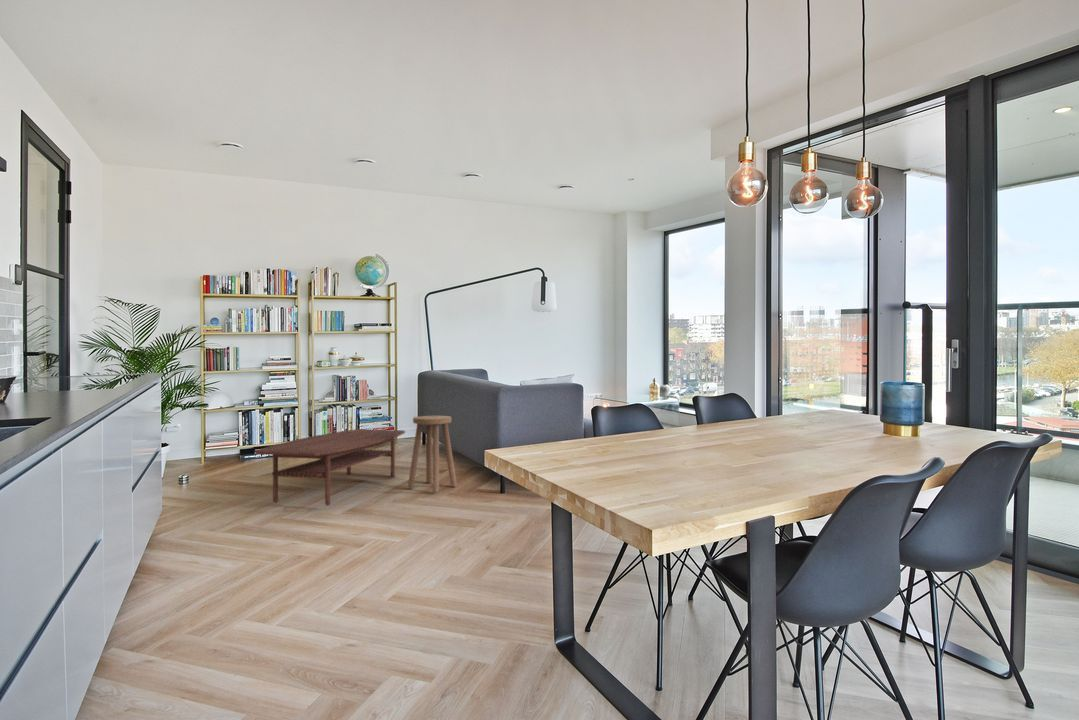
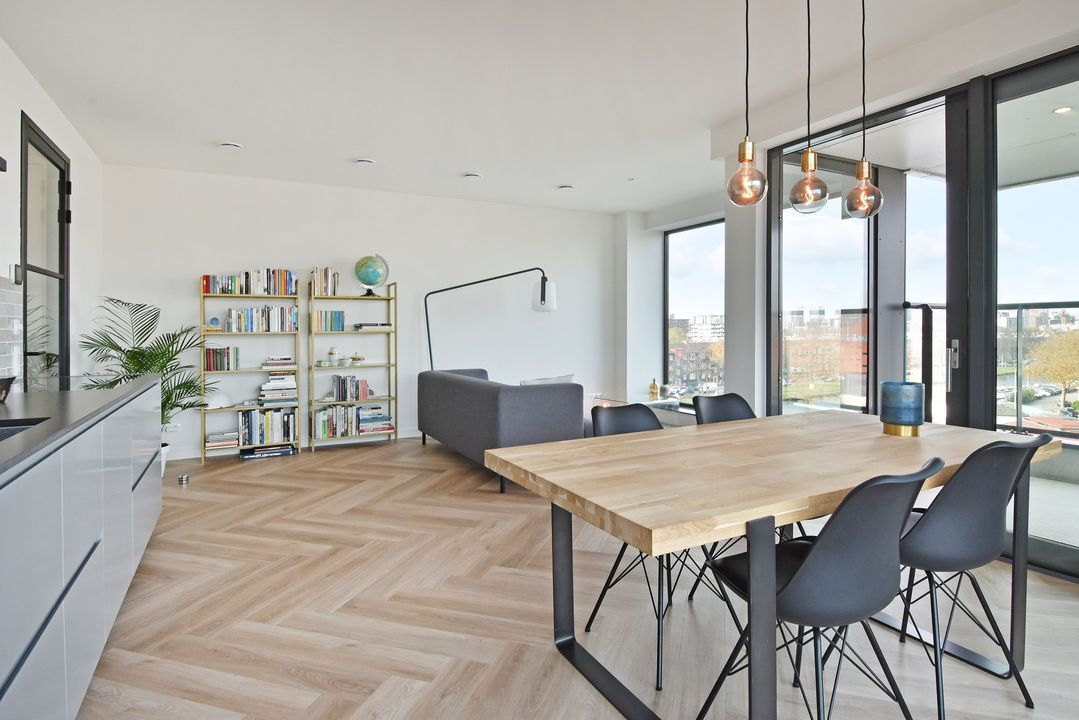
- coffee table (339, 464)
- stool (431, 452)
